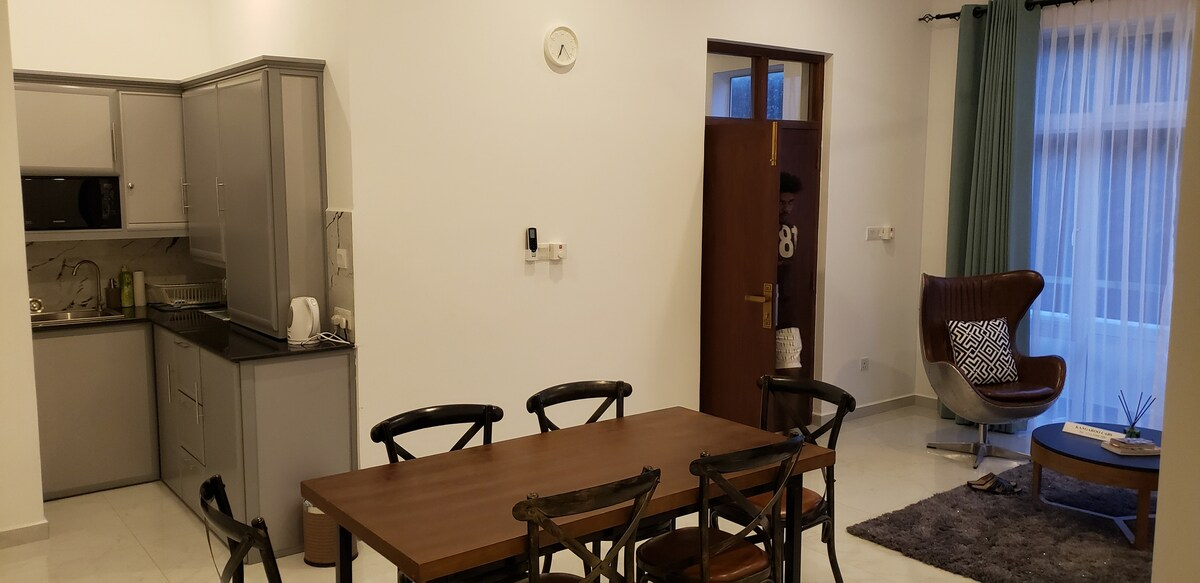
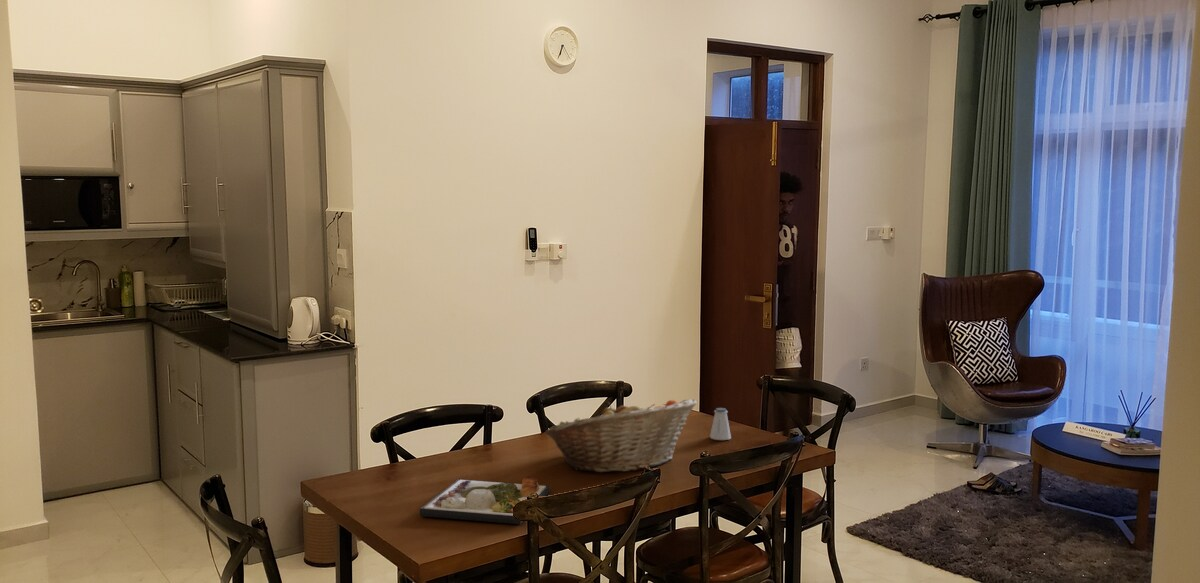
+ dinner plate (487, 495)
+ saltshaker (720, 423)
+ fruit basket (622, 429)
